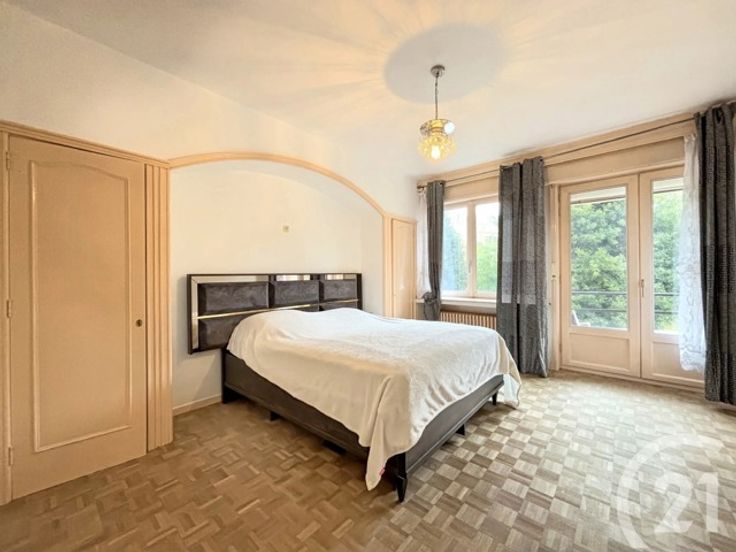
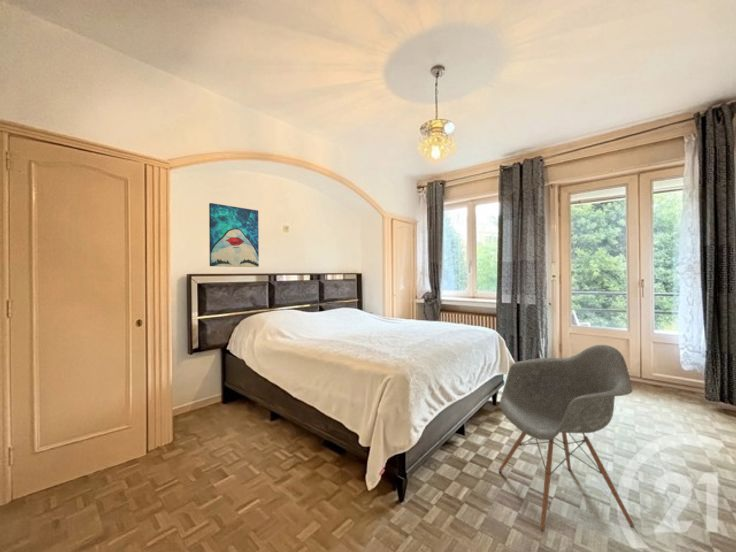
+ armchair (560, 421)
+ wall art (235, 236)
